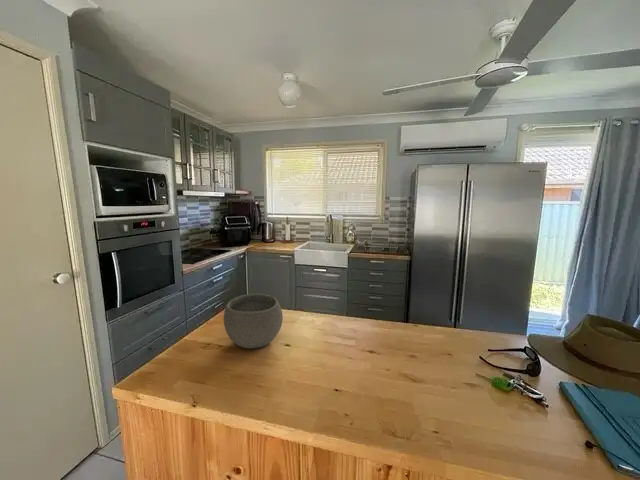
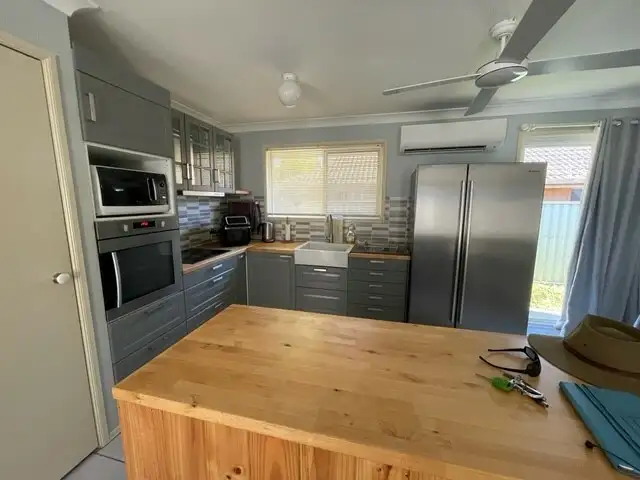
- bowl (253, 321)
